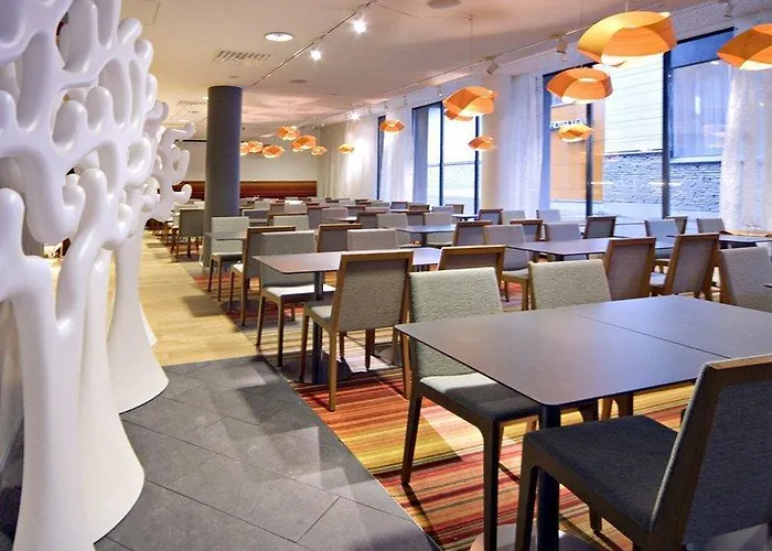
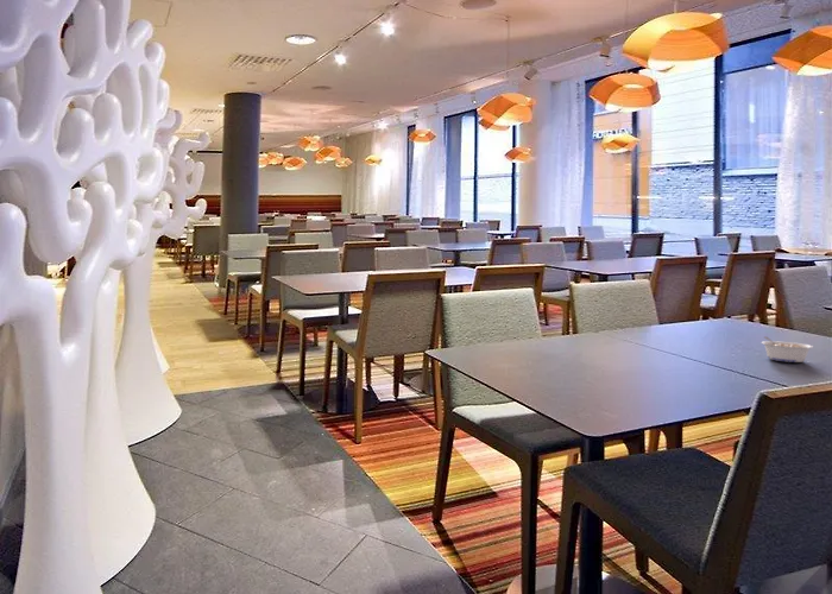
+ legume (783, 349)
